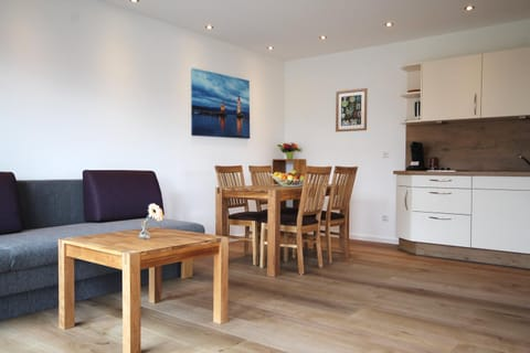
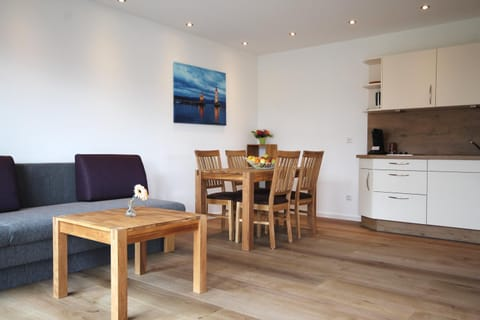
- wall art (350, 110)
